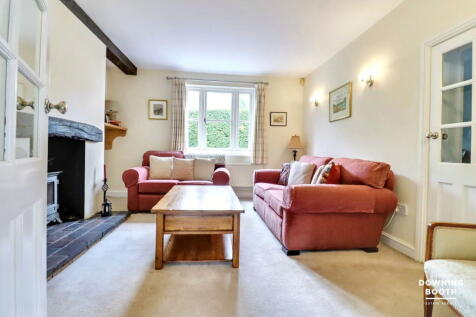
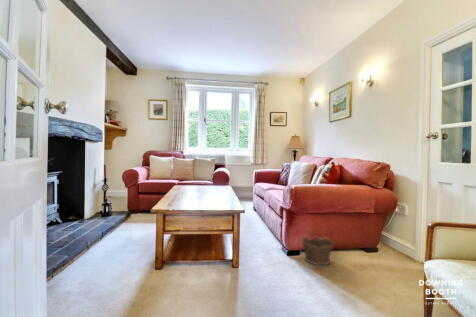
+ clay pot (317, 246)
